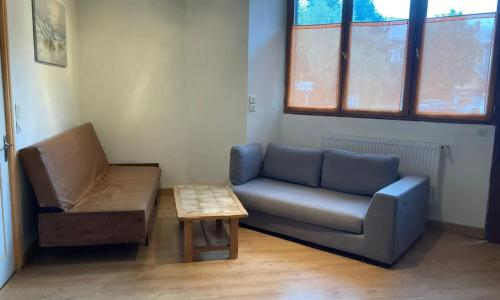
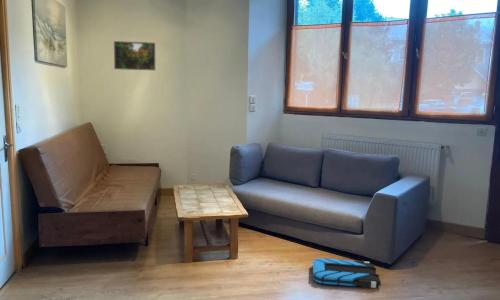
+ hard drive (344, 271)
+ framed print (134, 55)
